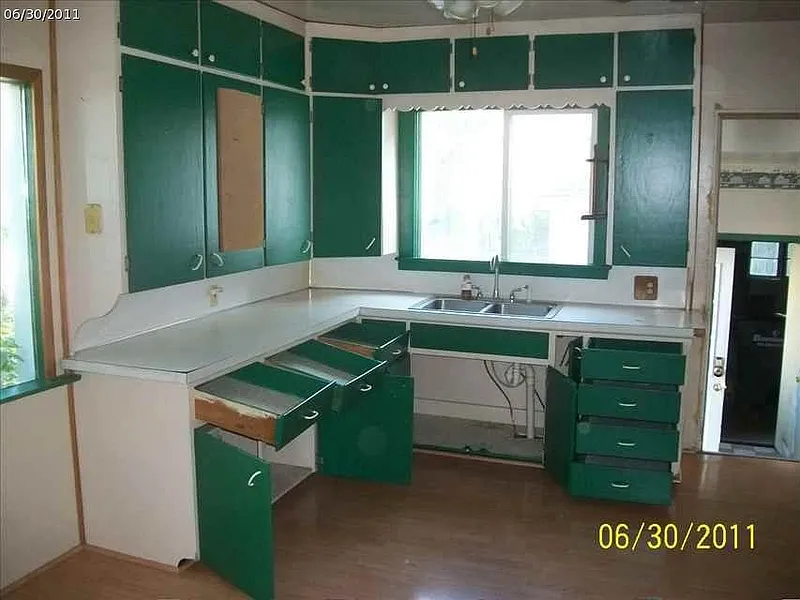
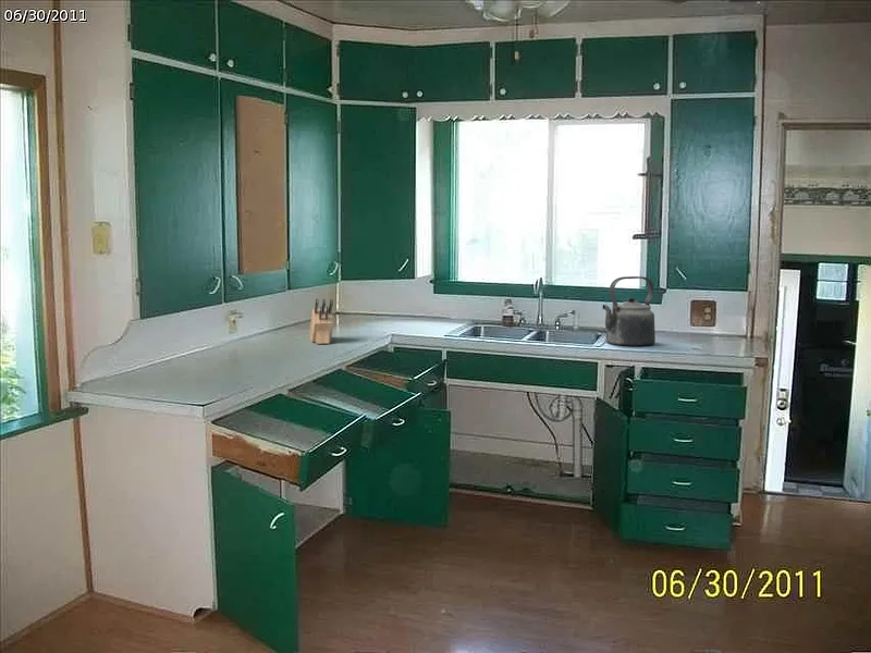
+ kettle (627, 309)
+ knife block (321, 319)
